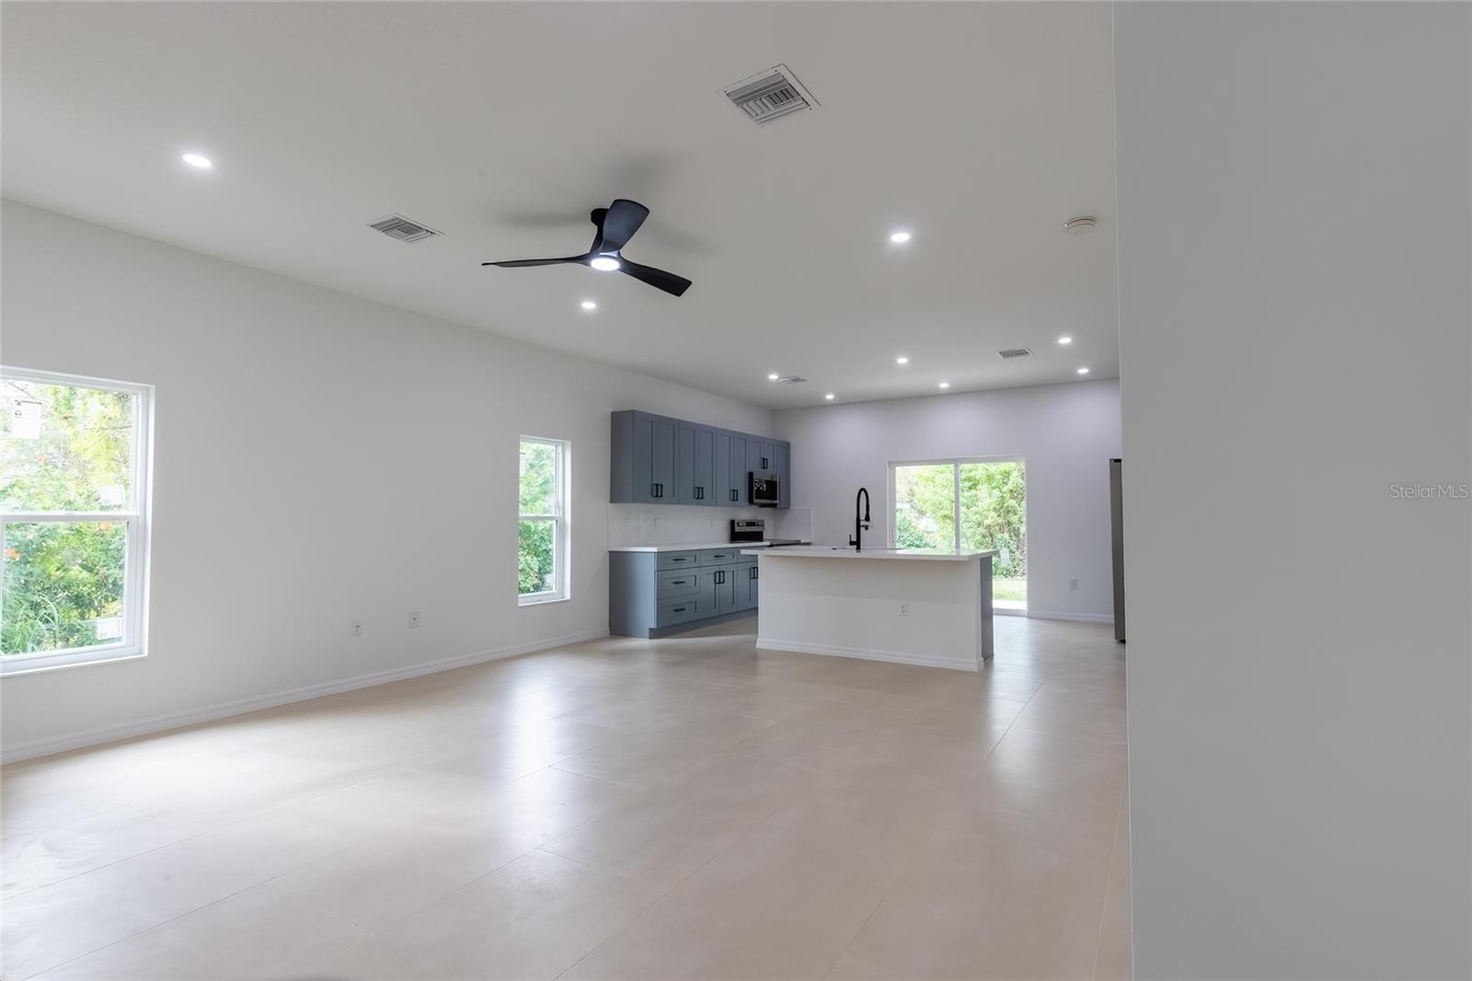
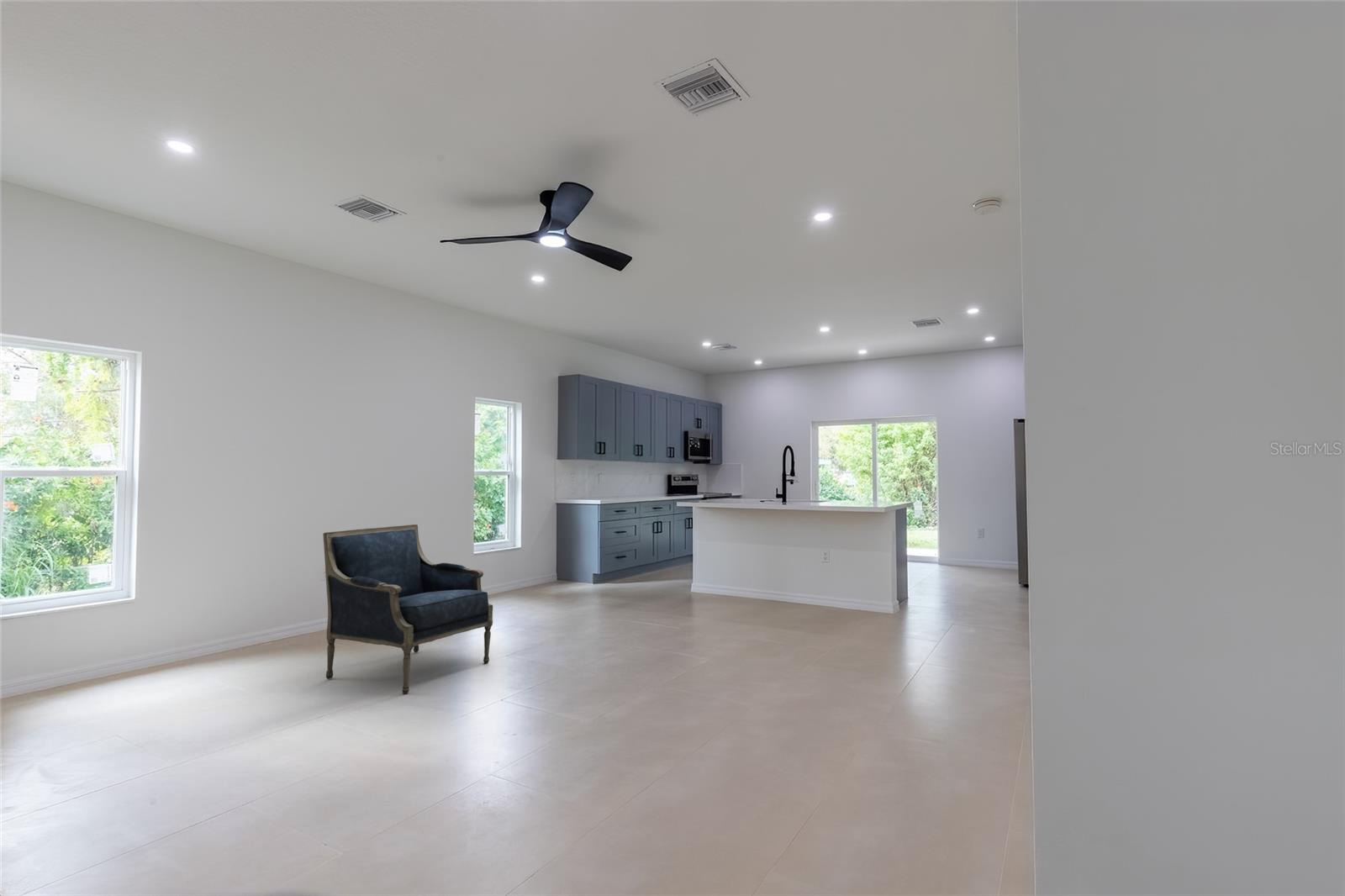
+ armchair (411, 599)
